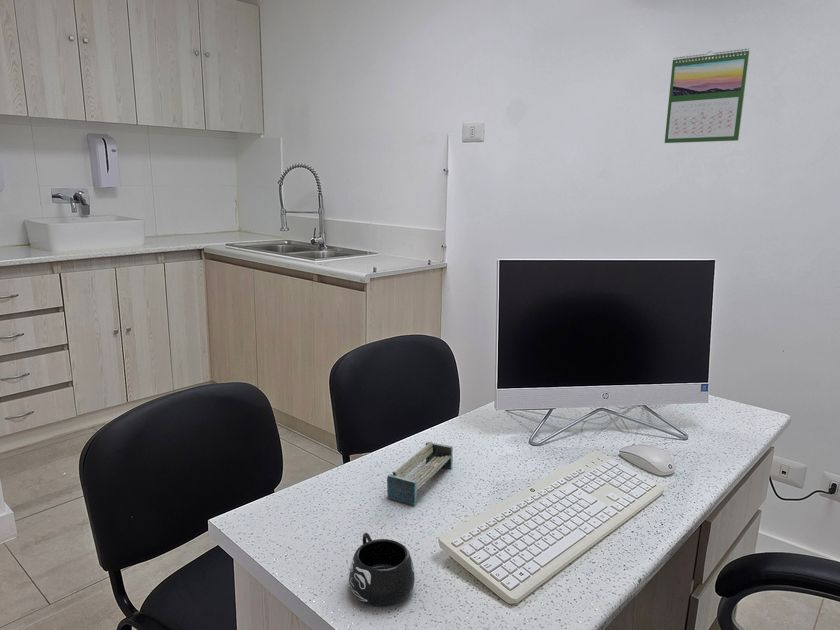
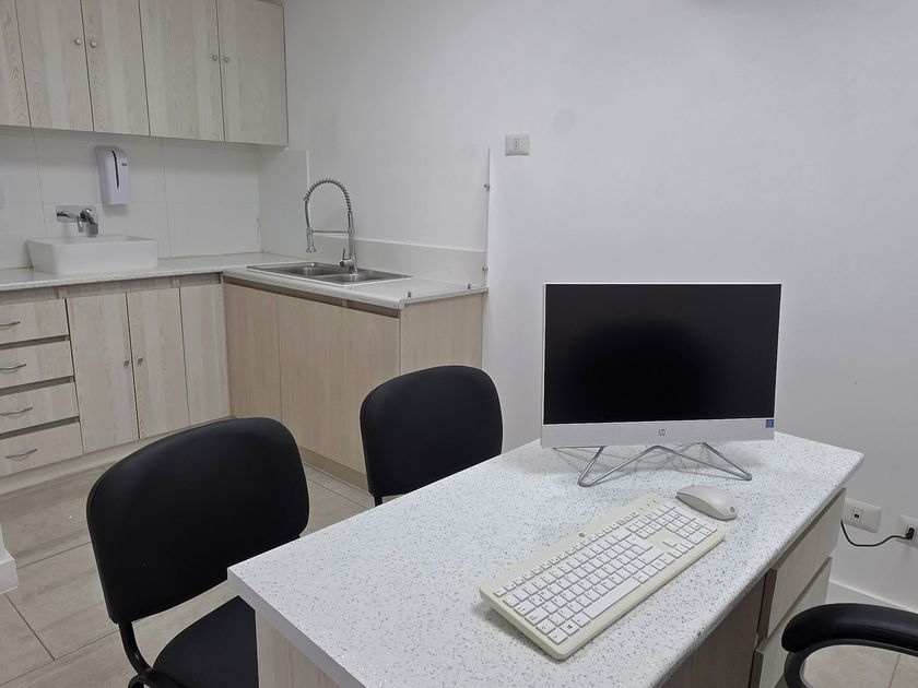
- mug (378, 566)
- calendar (705, 97)
- shelf (421, 469)
